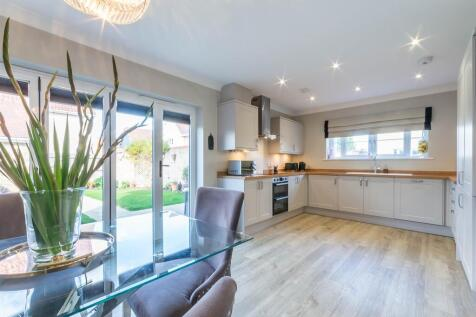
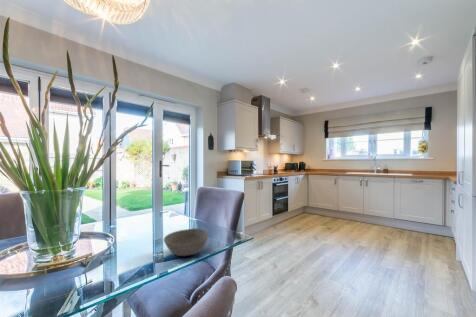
+ bowl (186, 243)
